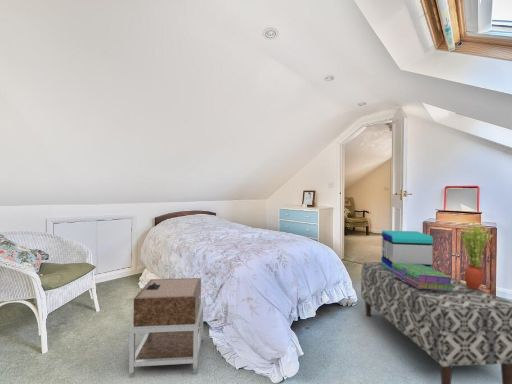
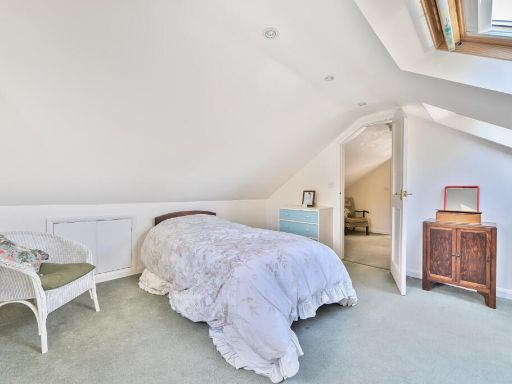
- decorative box (405, 250)
- bench (422, 311)
- potted plant (466, 254)
- stack of books (419, 276)
- nightstand (170, 319)
